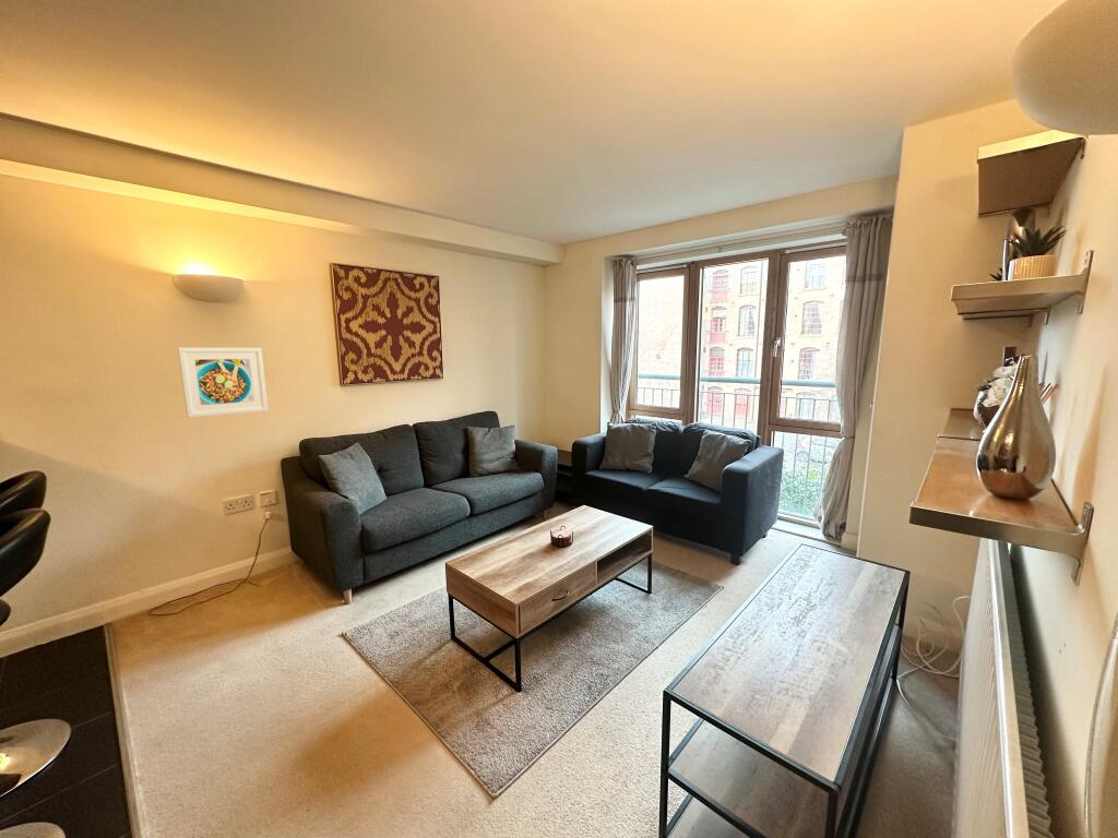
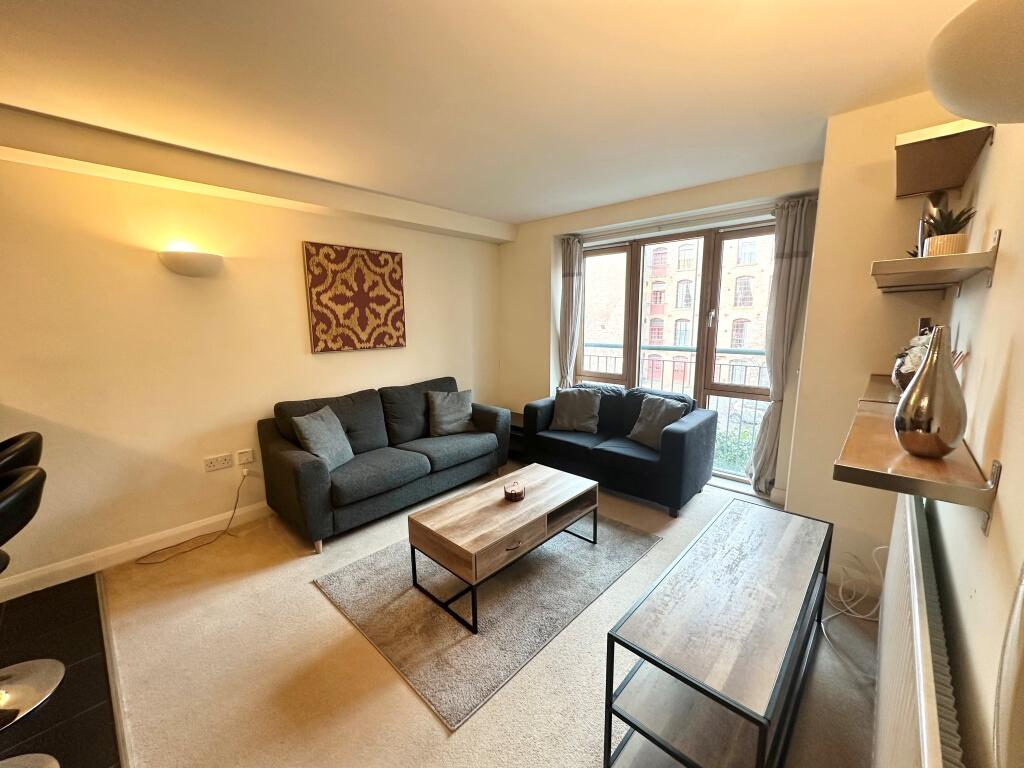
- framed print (225, 381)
